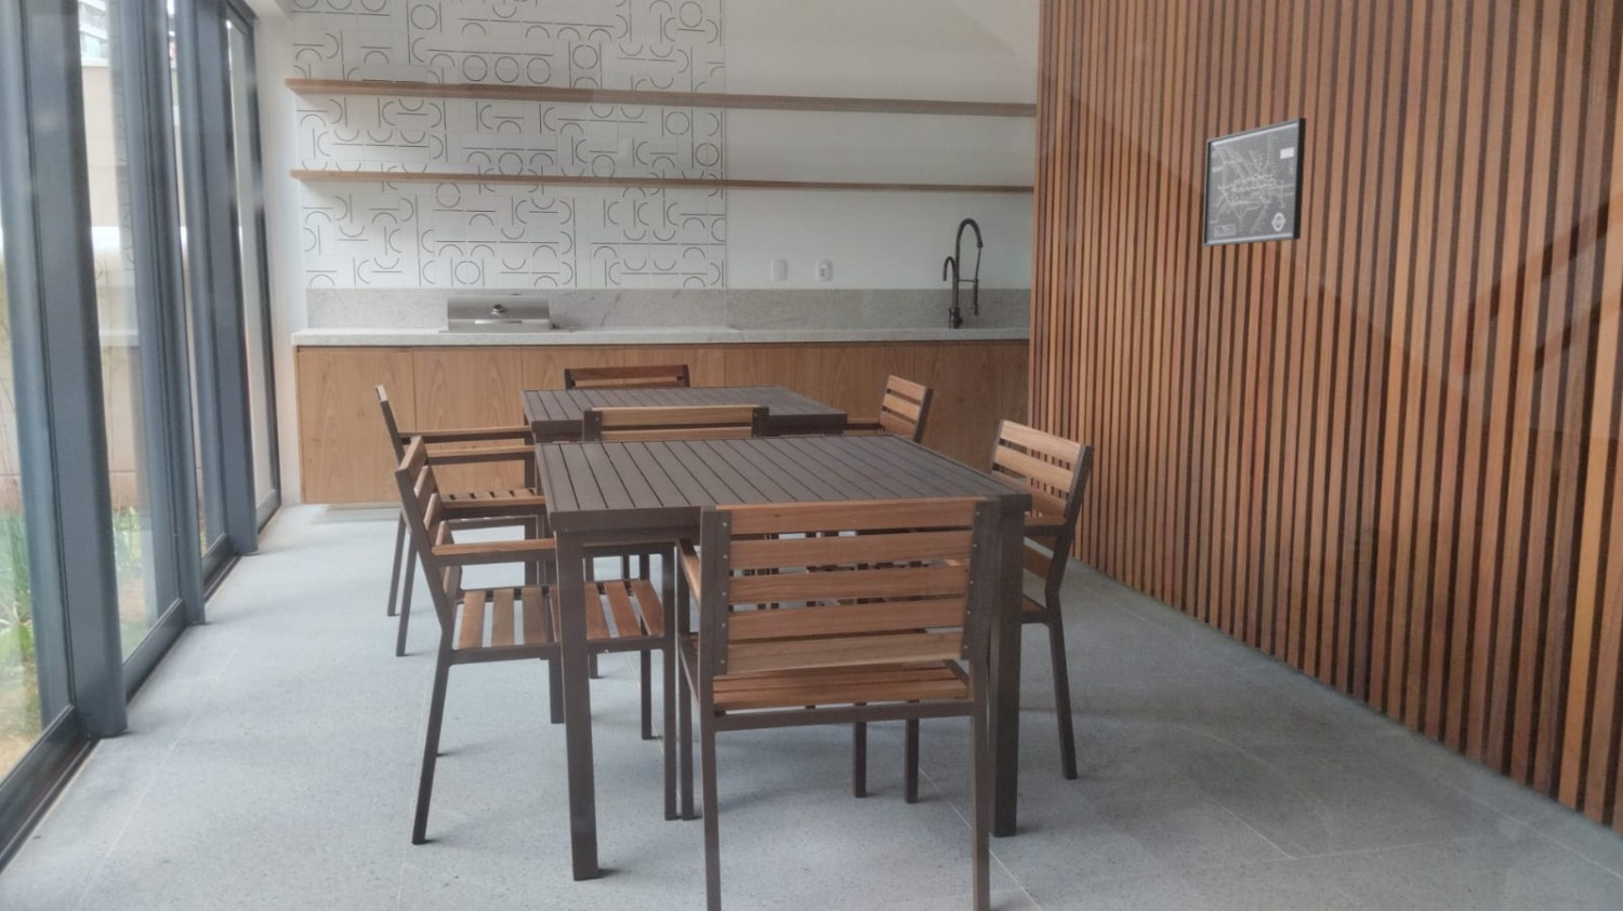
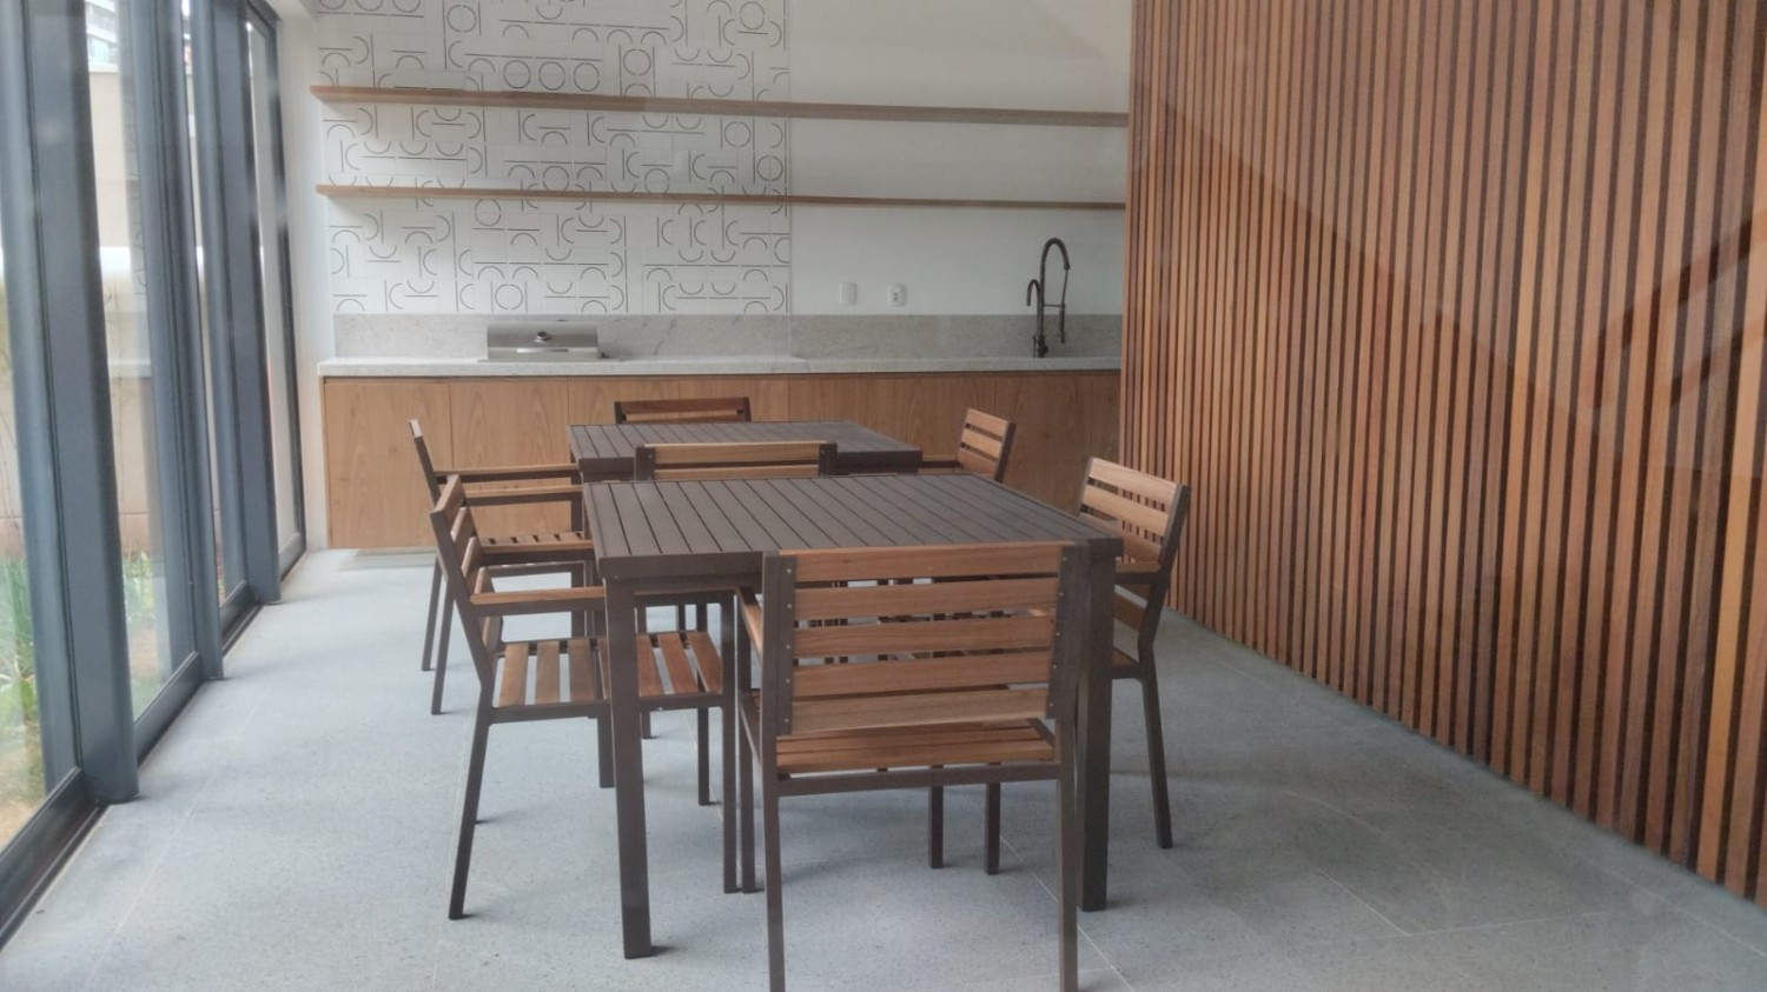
- wall art (1251, 186)
